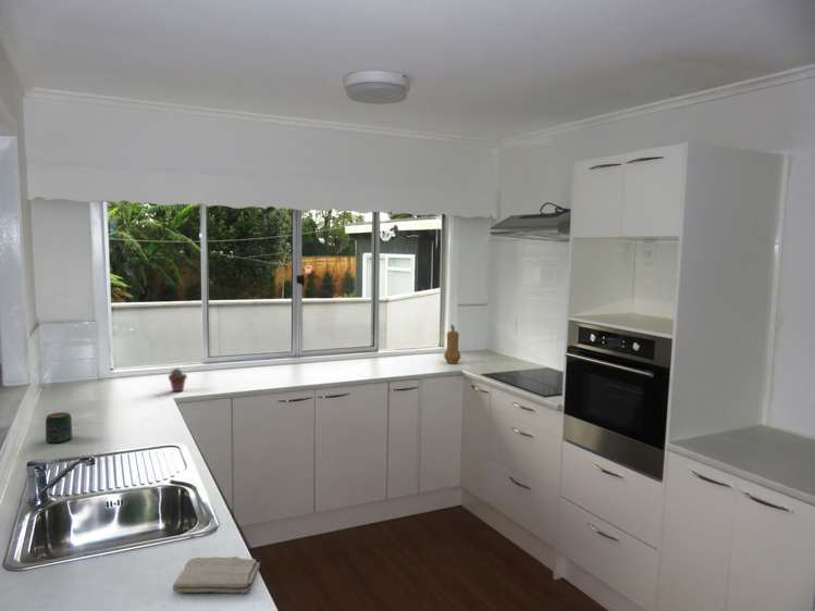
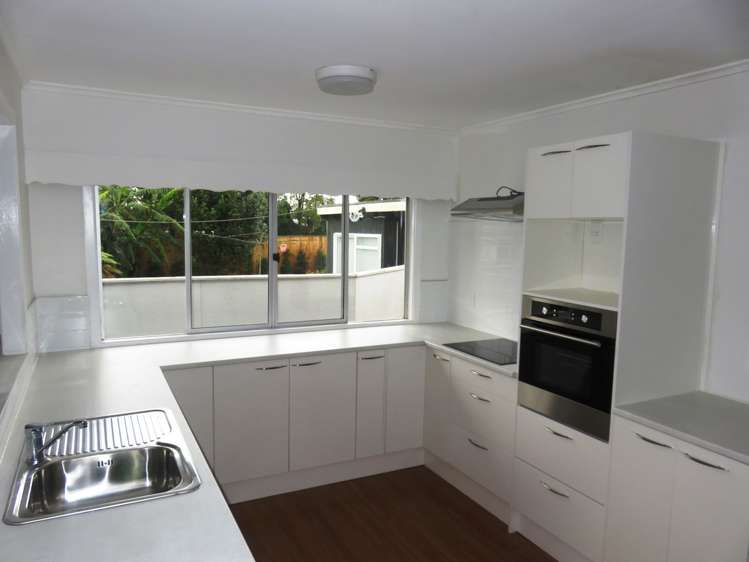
- jar (59, 426)
- pepper mill (452, 344)
- washcloth (218, 574)
- potted succulent (177, 378)
